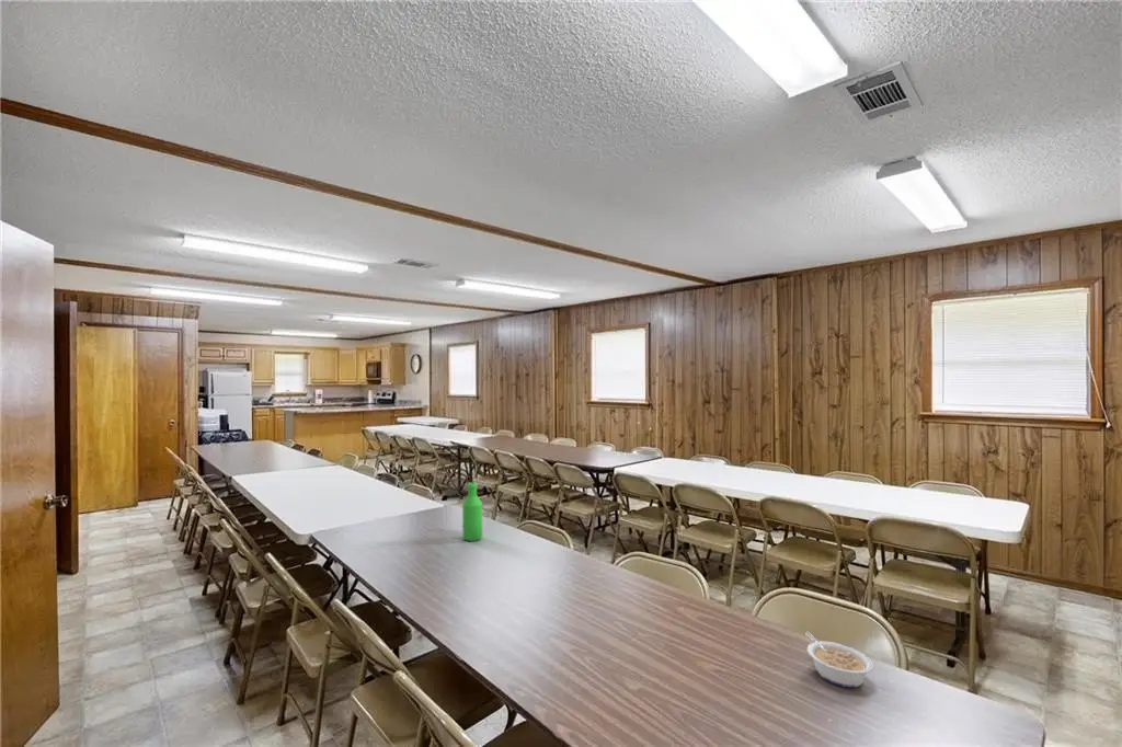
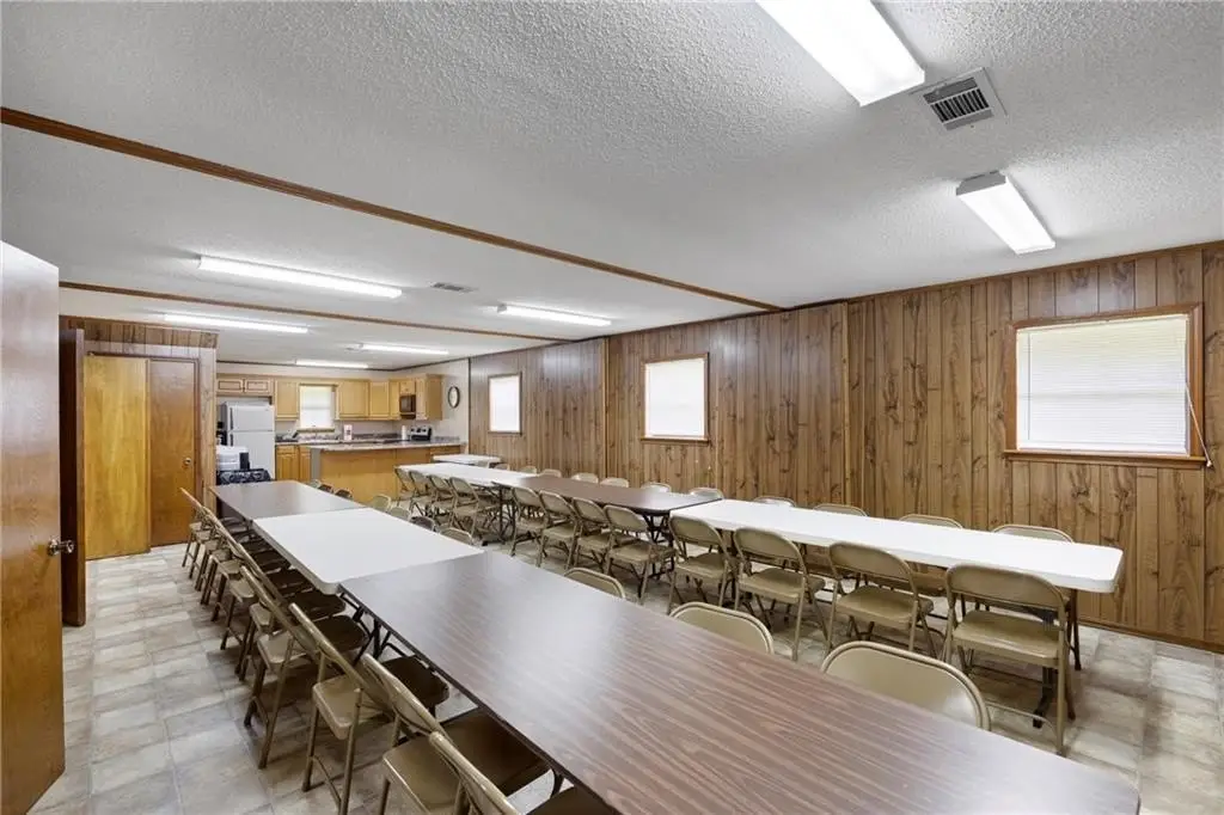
- bottle (472, 510)
- legume (836, 663)
